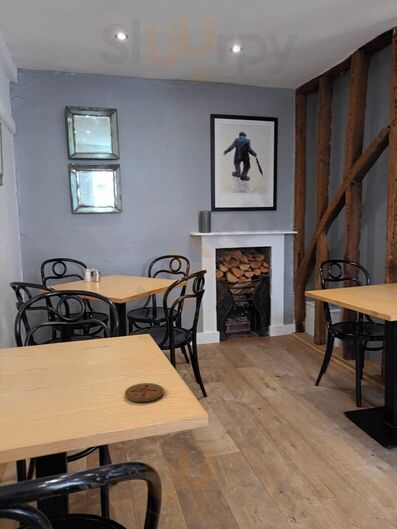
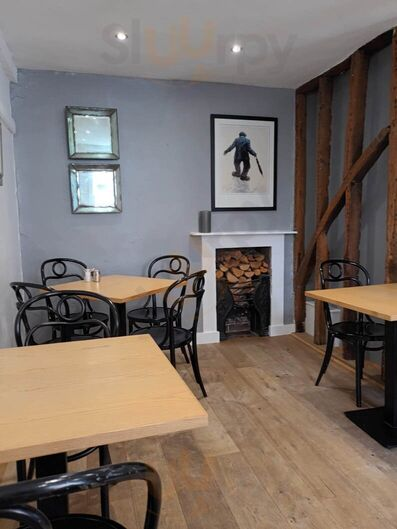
- coaster (144, 392)
